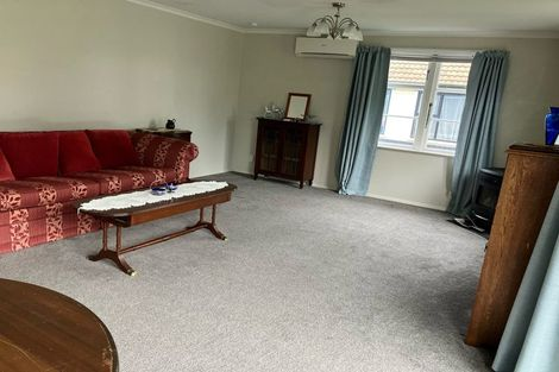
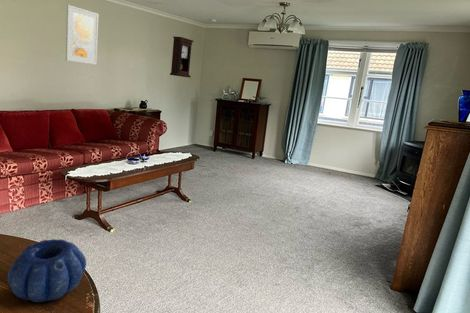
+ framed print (82, 36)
+ pendulum clock (182, 57)
+ decorative bowl (48, 267)
